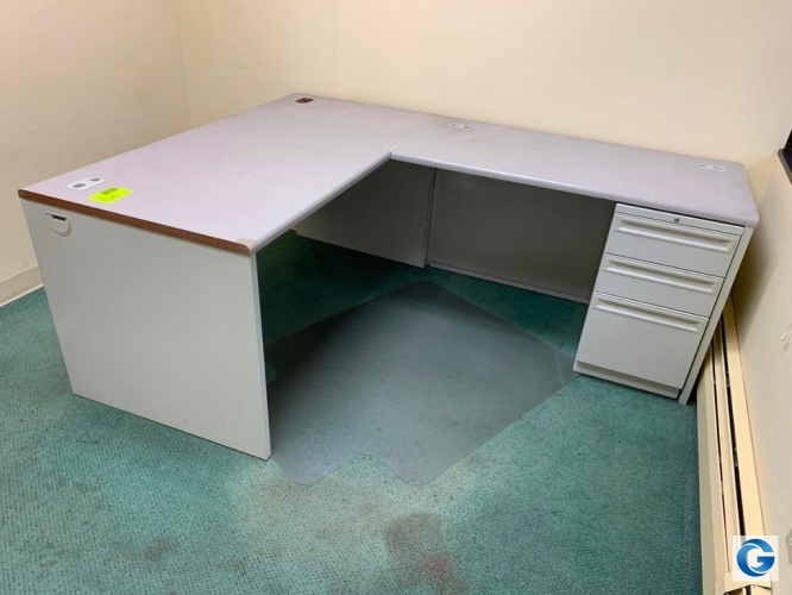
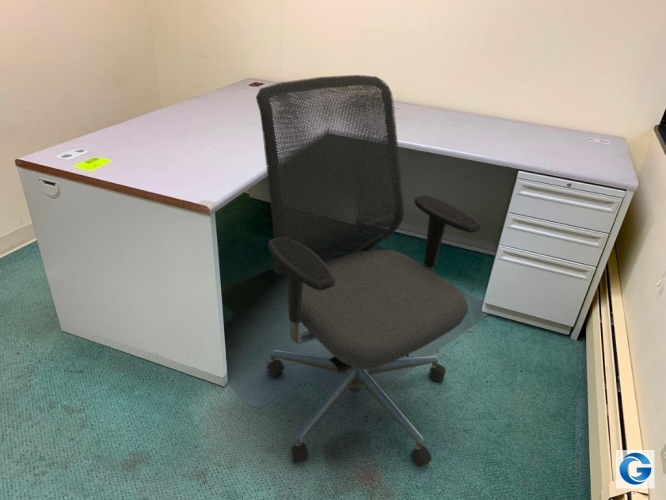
+ office chair (375, 278)
